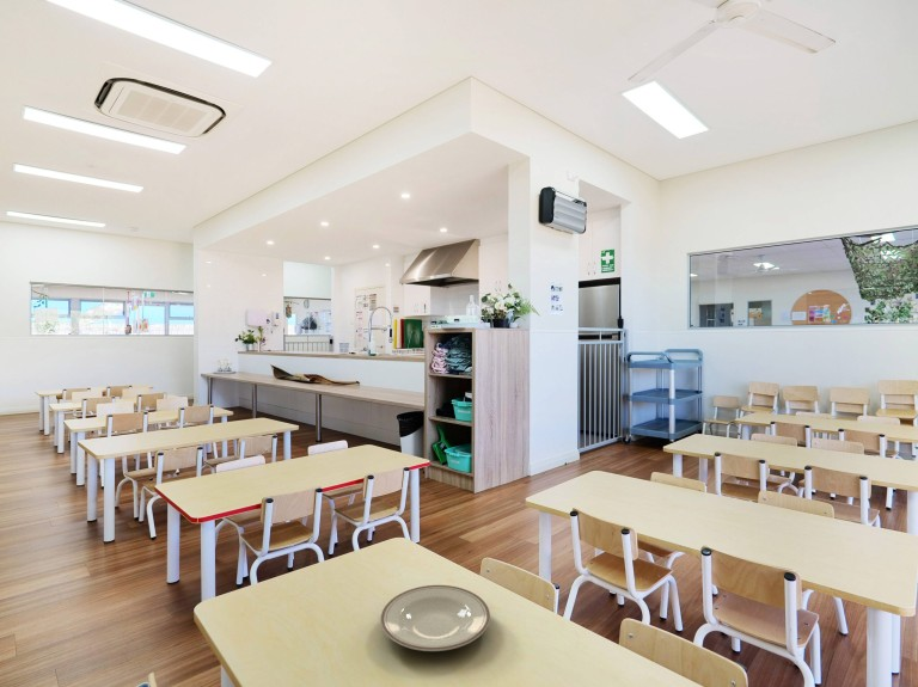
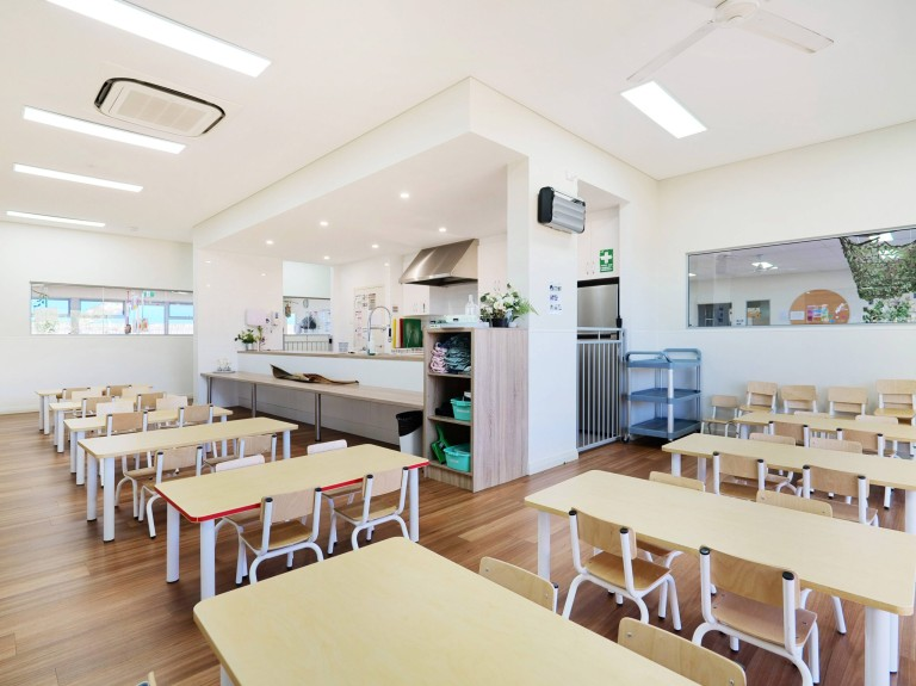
- plate (435, 620)
